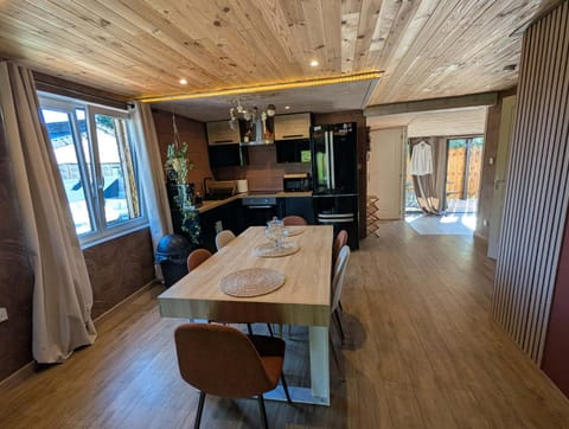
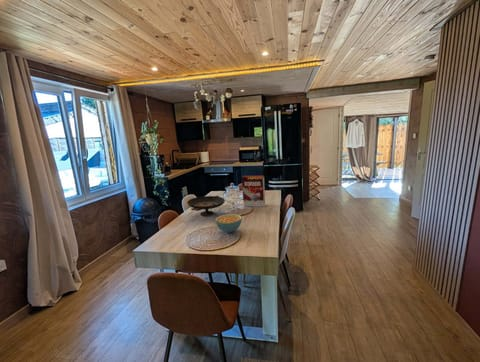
+ decorative bowl (206, 207)
+ cereal box (253, 191)
+ cereal bowl (229, 224)
